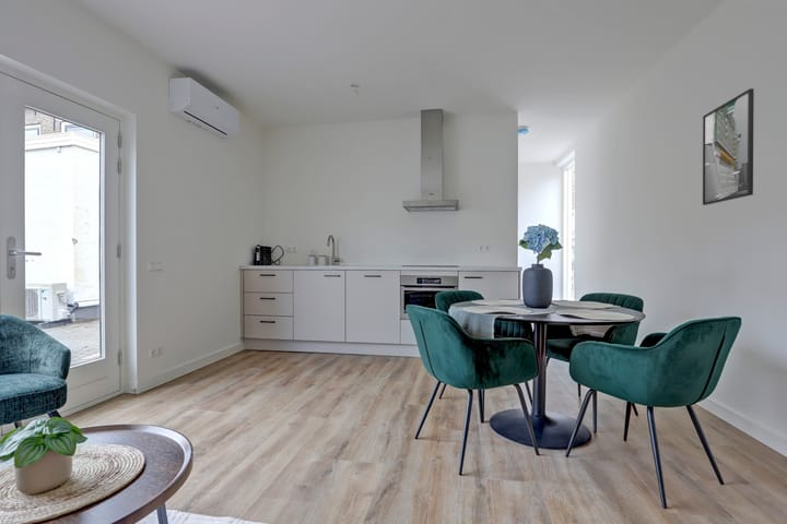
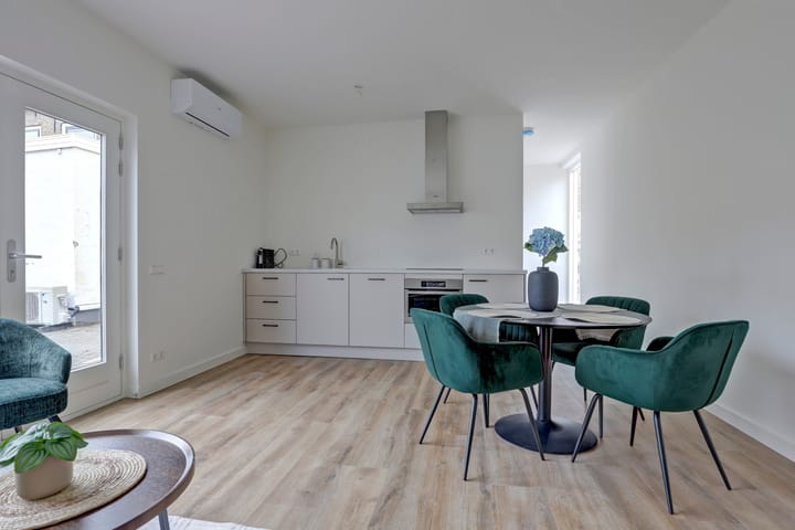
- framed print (726, 152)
